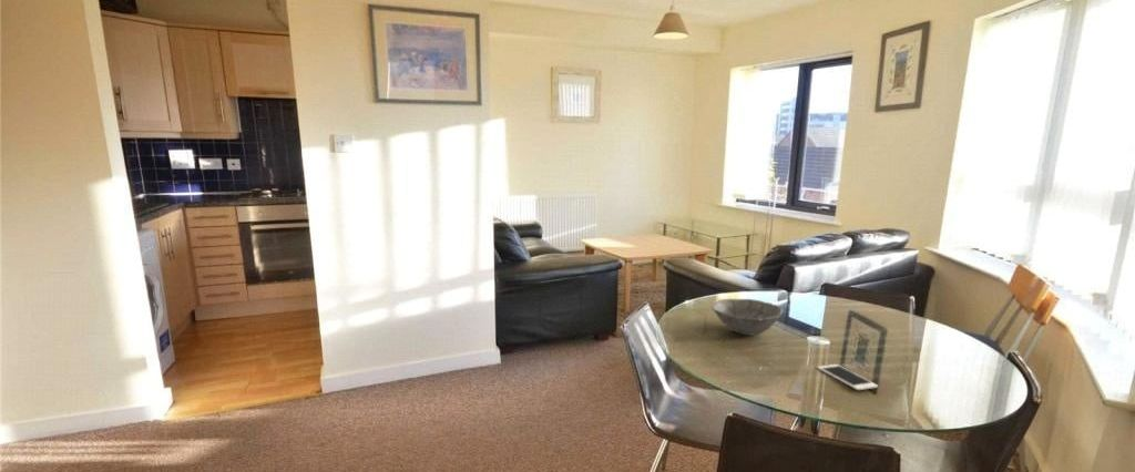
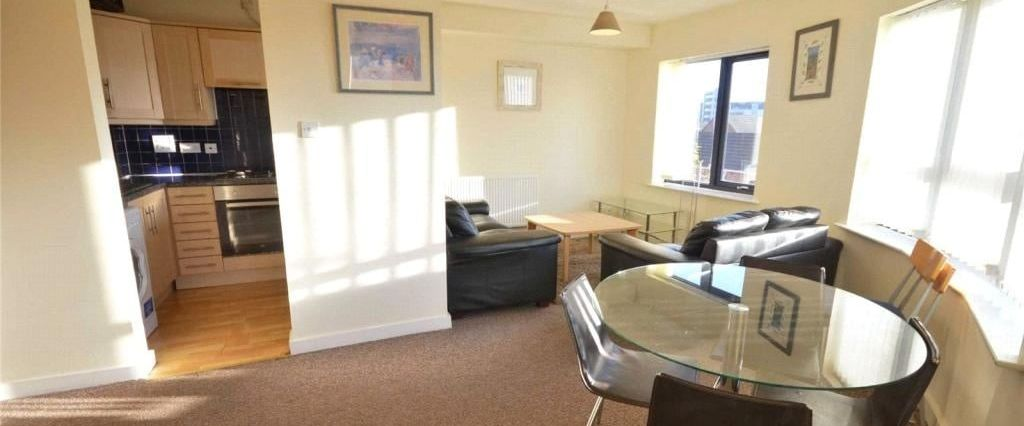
- cell phone (846, 376)
- bowl (746, 319)
